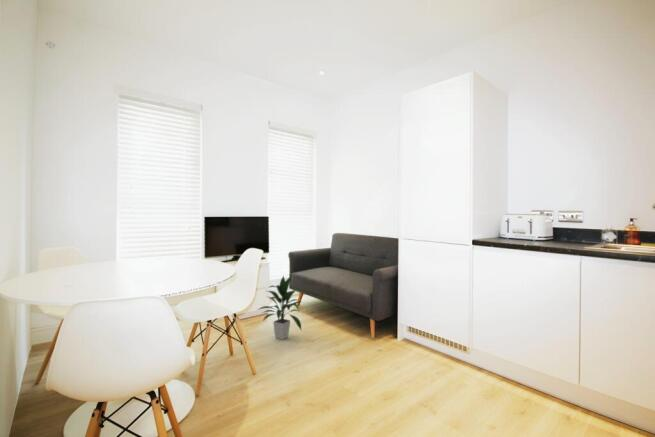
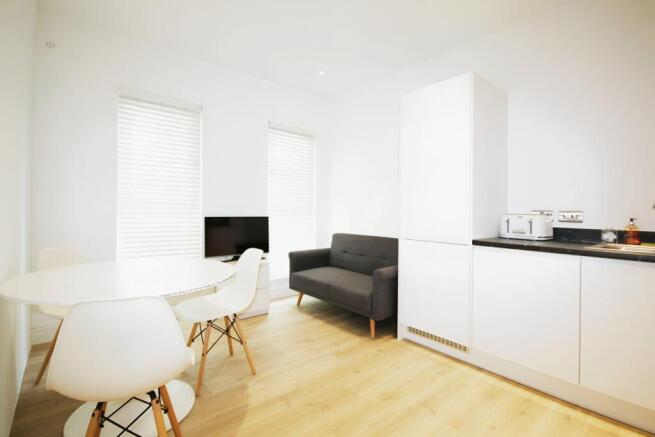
- indoor plant (282, 307)
